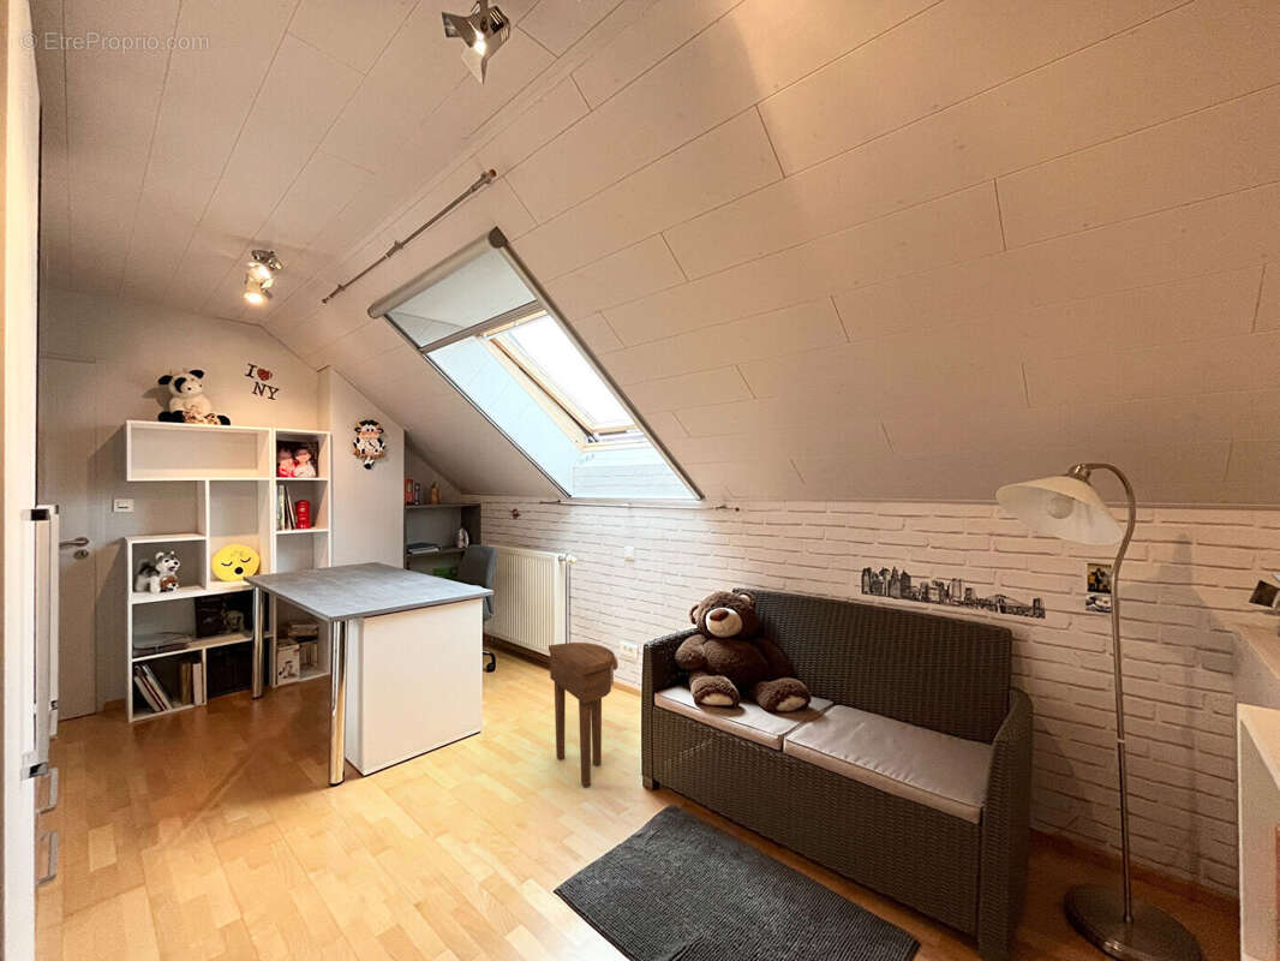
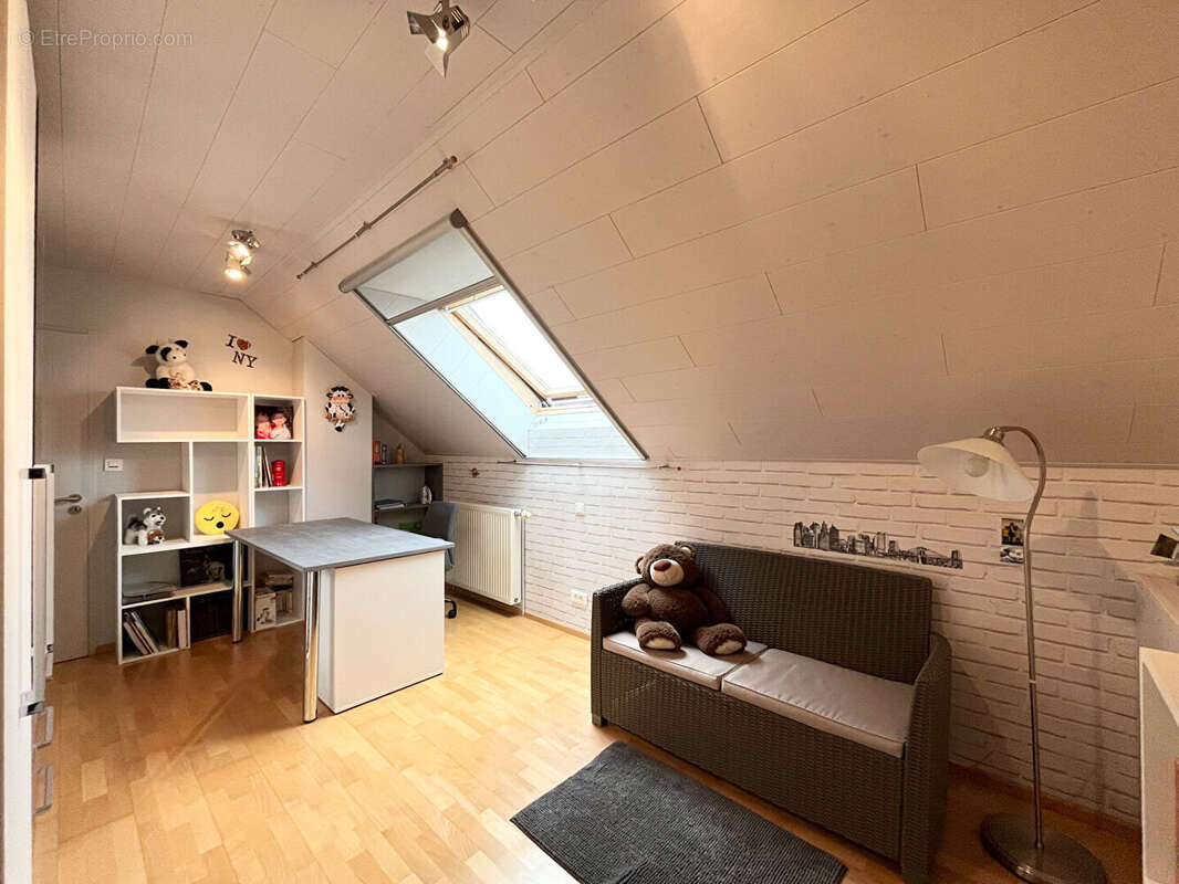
- side table (579, 711)
